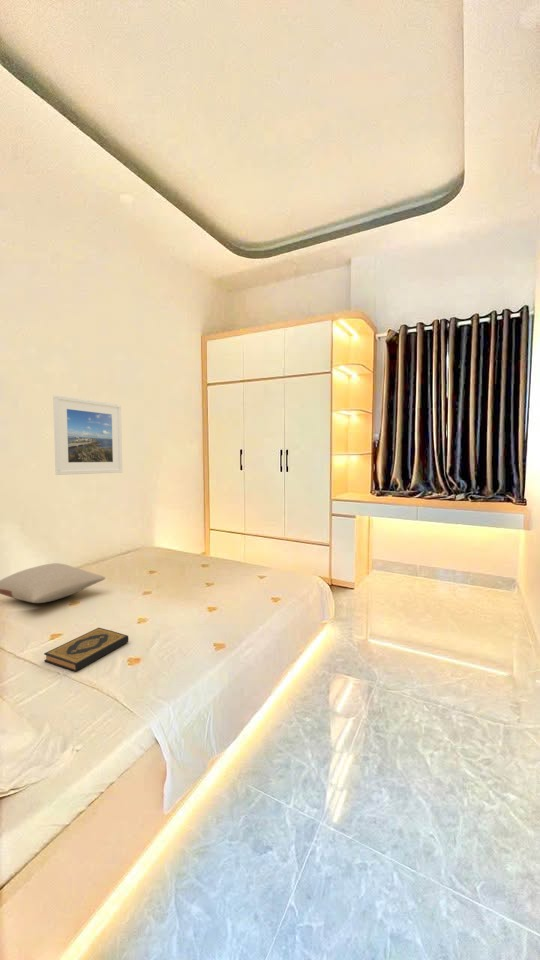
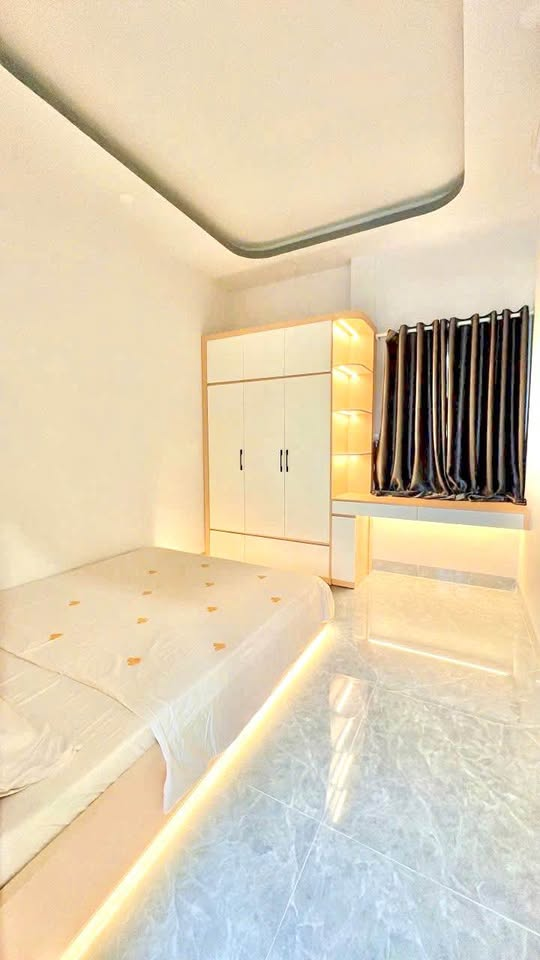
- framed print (90, 437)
- hardback book (88, 647)
- pillow (50, 582)
